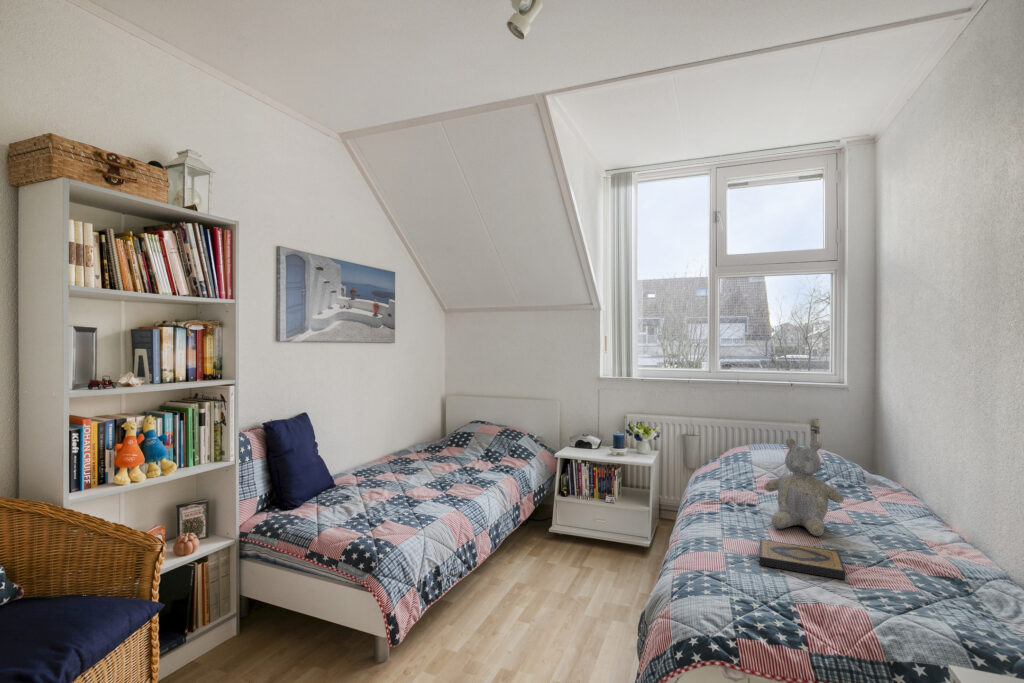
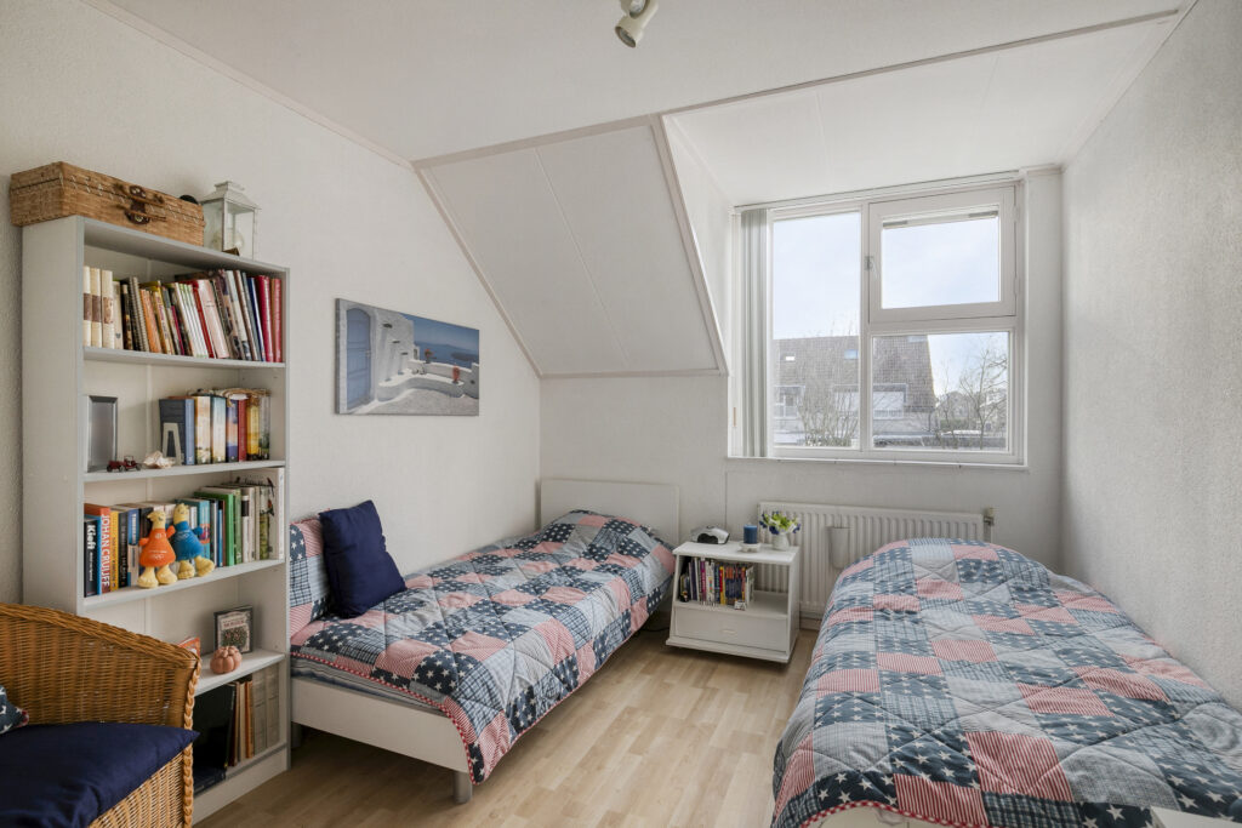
- hardback book (799, 558)
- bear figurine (800, 483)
